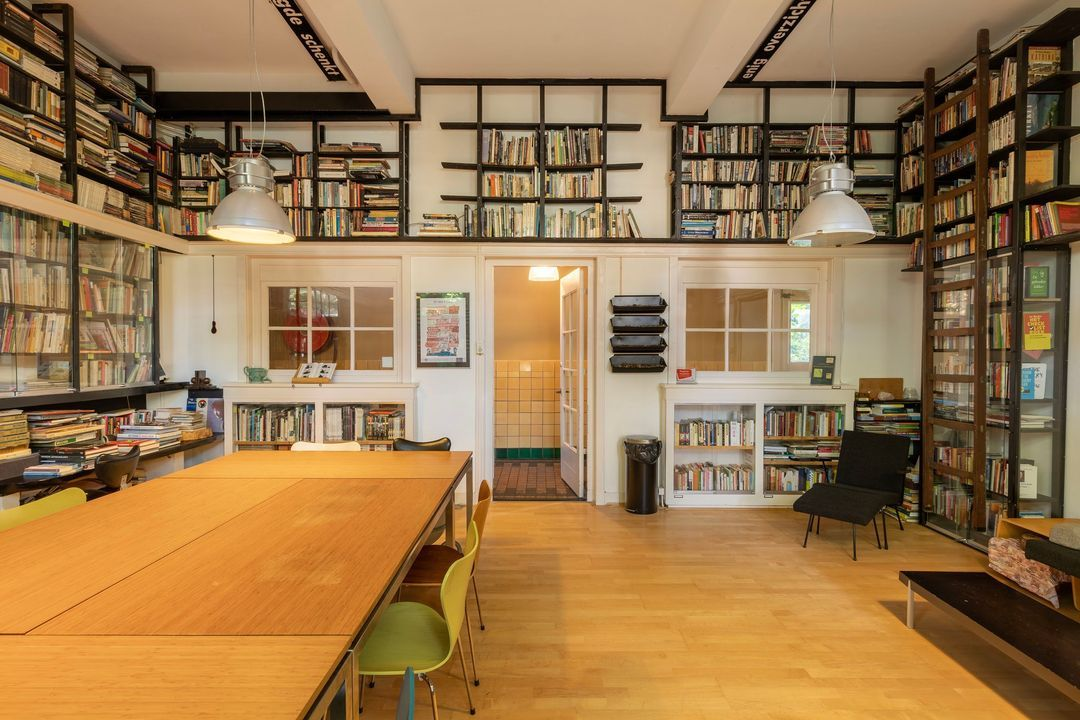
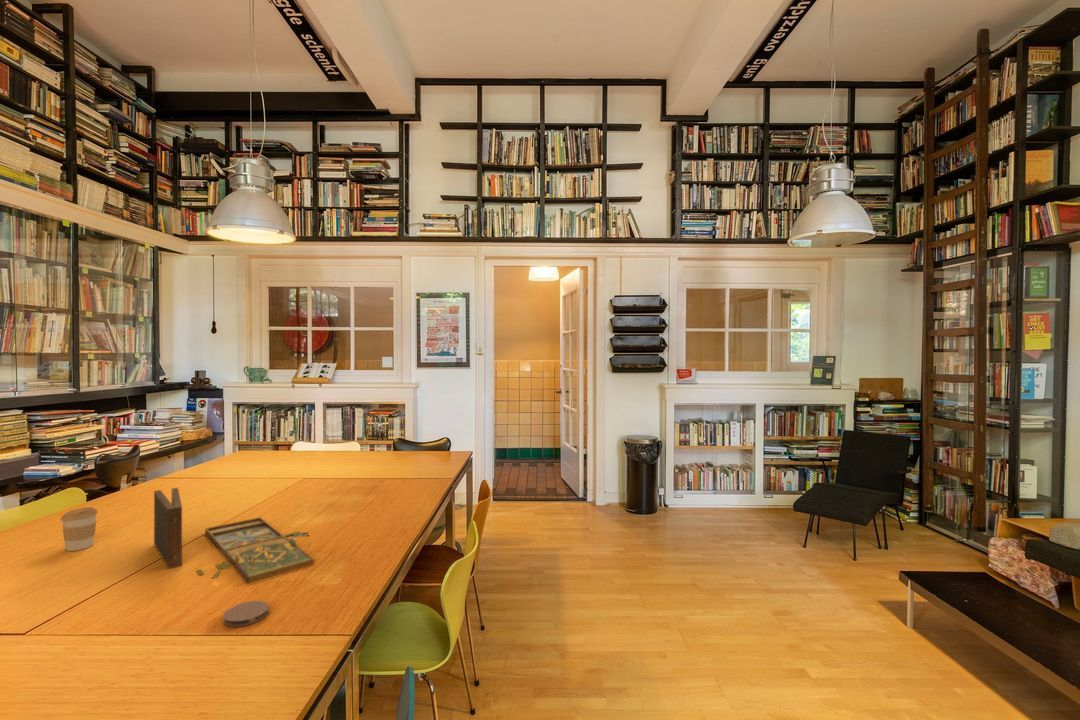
+ board game (245, 523)
+ coaster (246, 613)
+ coffee cup (79, 527)
